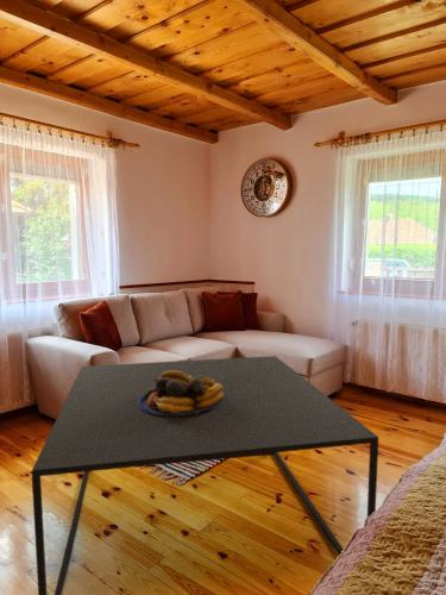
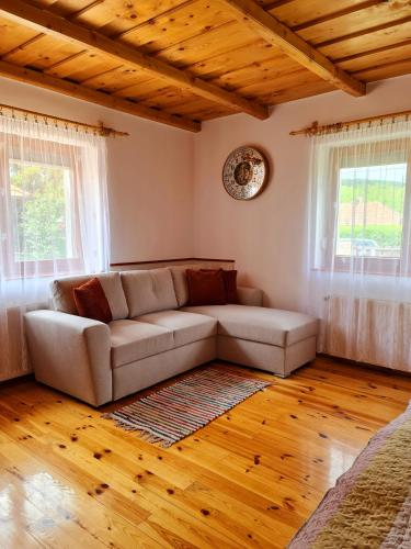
- fruit bowl (180, 386)
- coffee table (196, 456)
